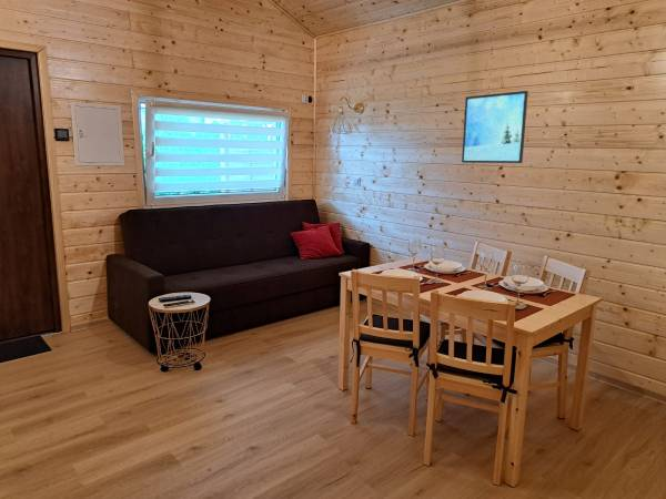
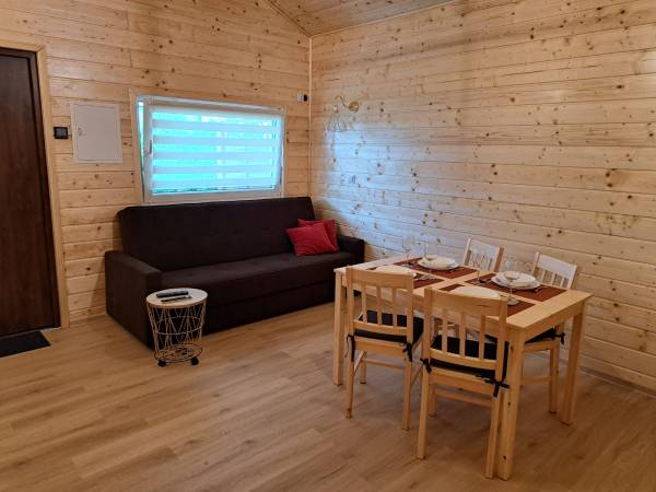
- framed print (493, 129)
